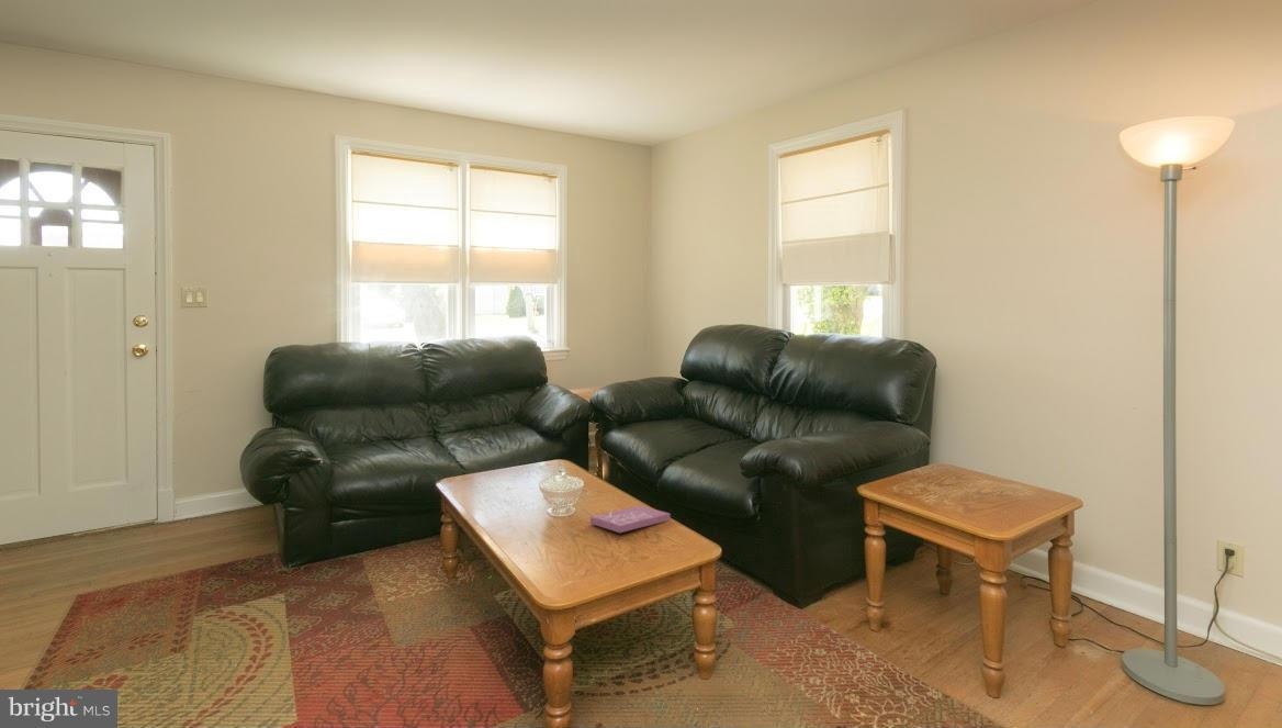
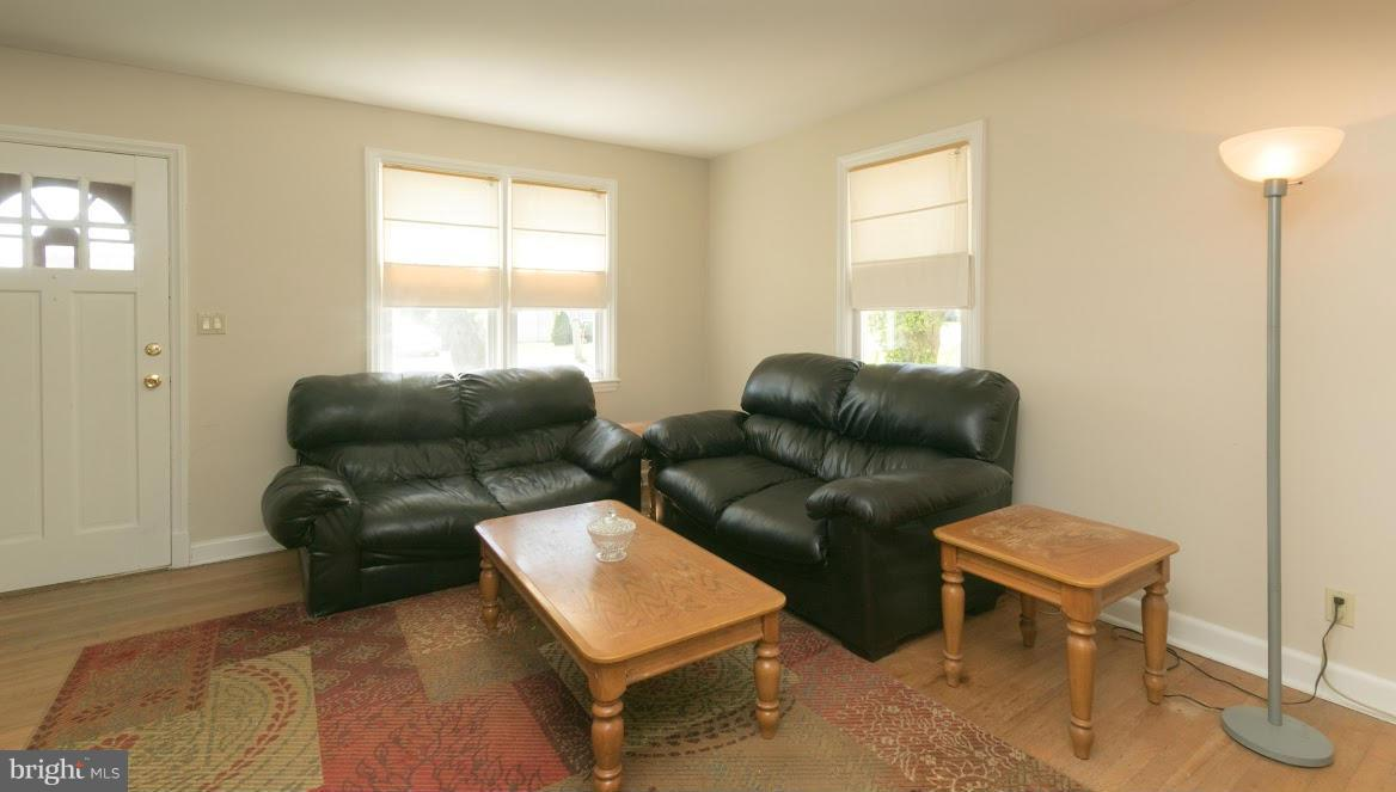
- book (630, 518)
